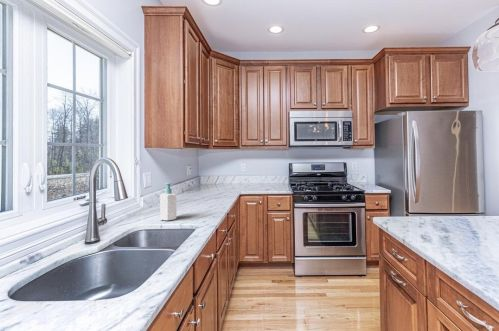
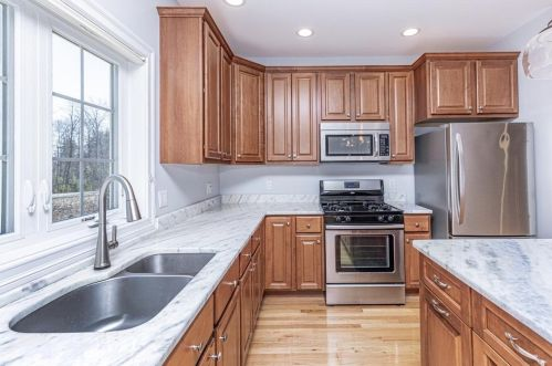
- soap bottle (168, 201)
